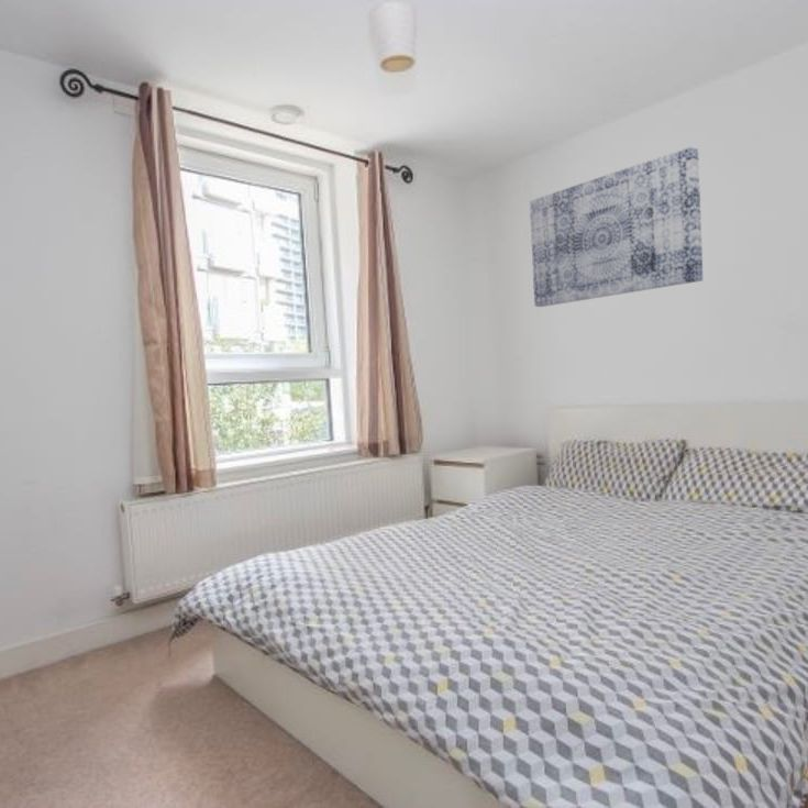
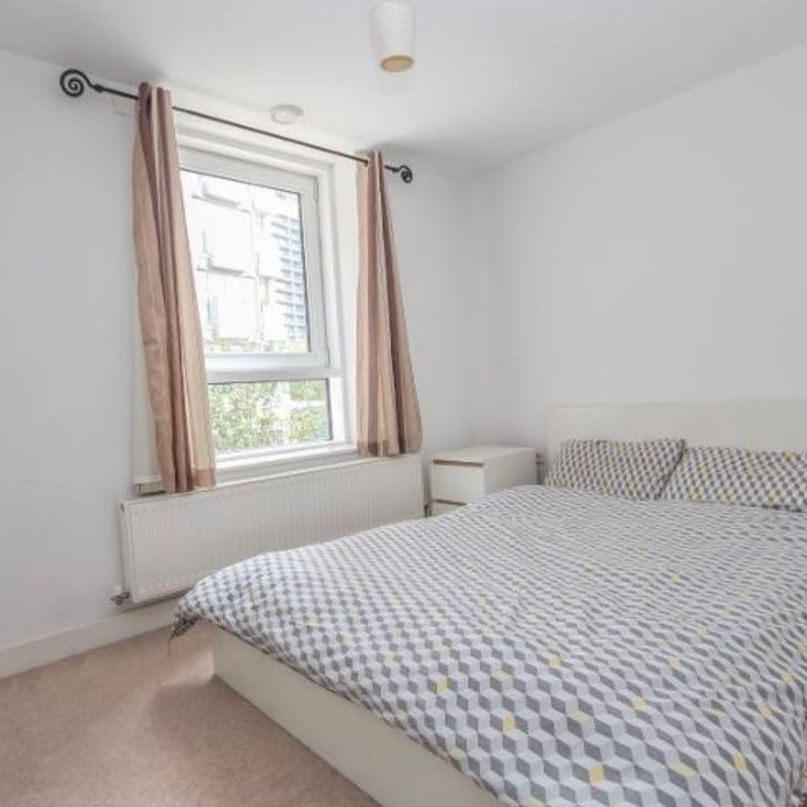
- wall art (607, 236)
